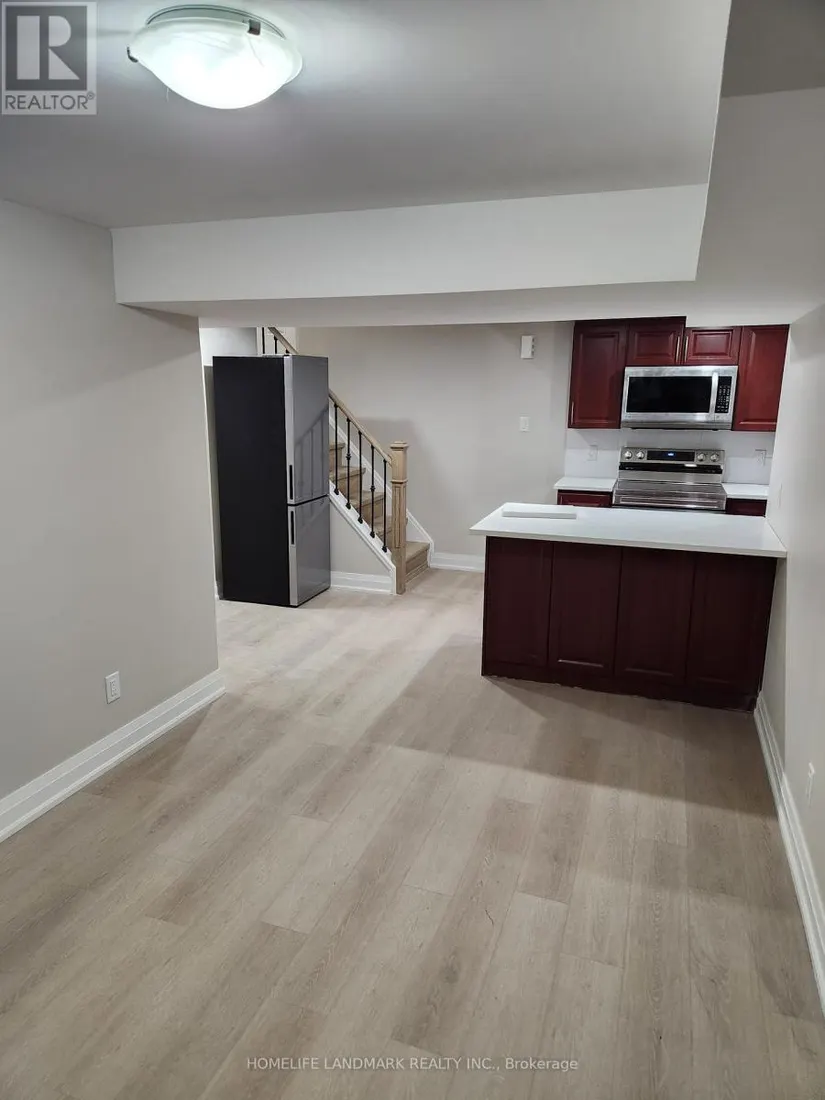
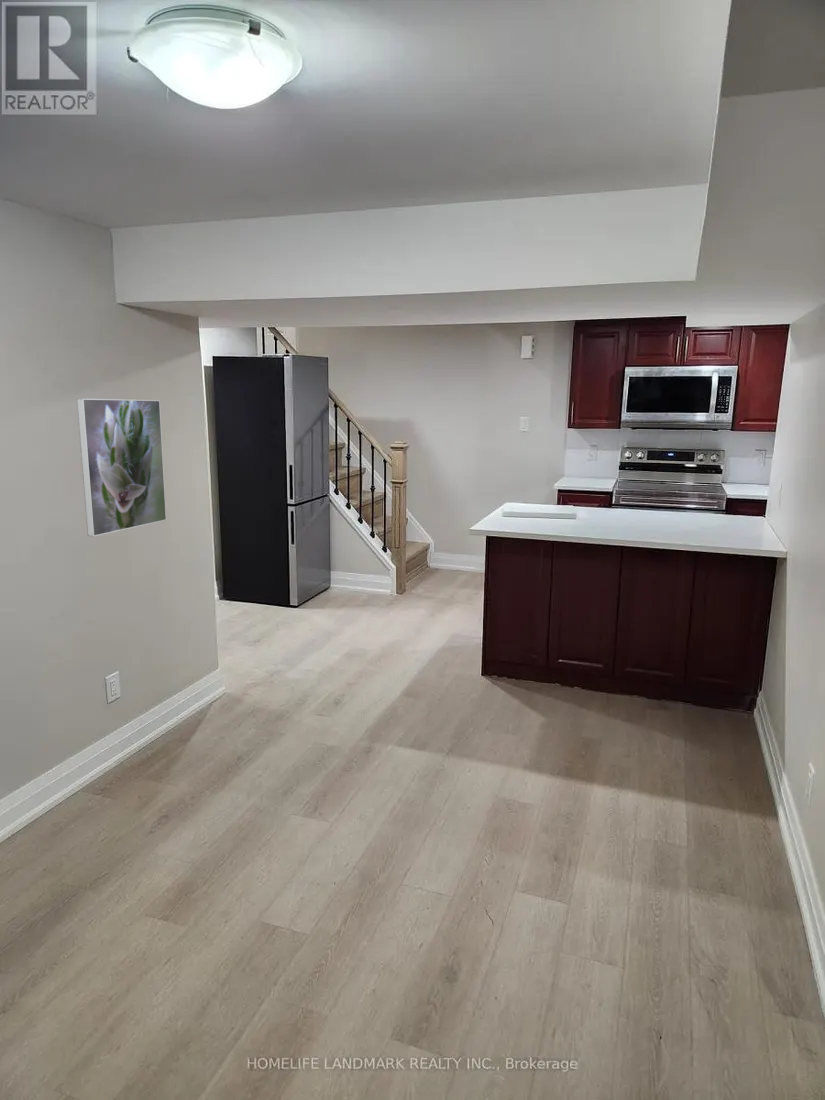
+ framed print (125, 464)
